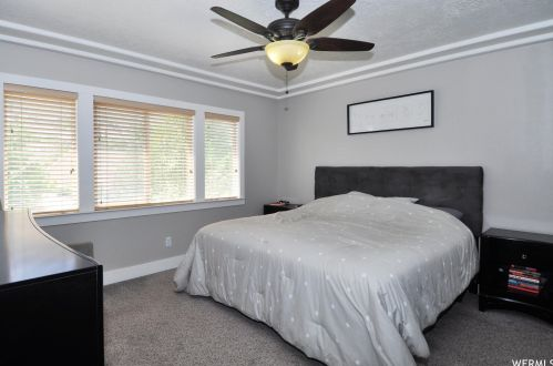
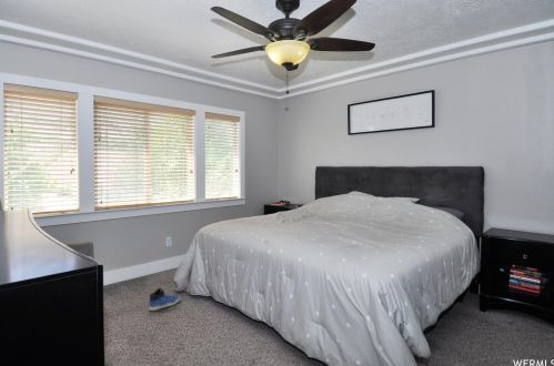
+ sneaker (164, 296)
